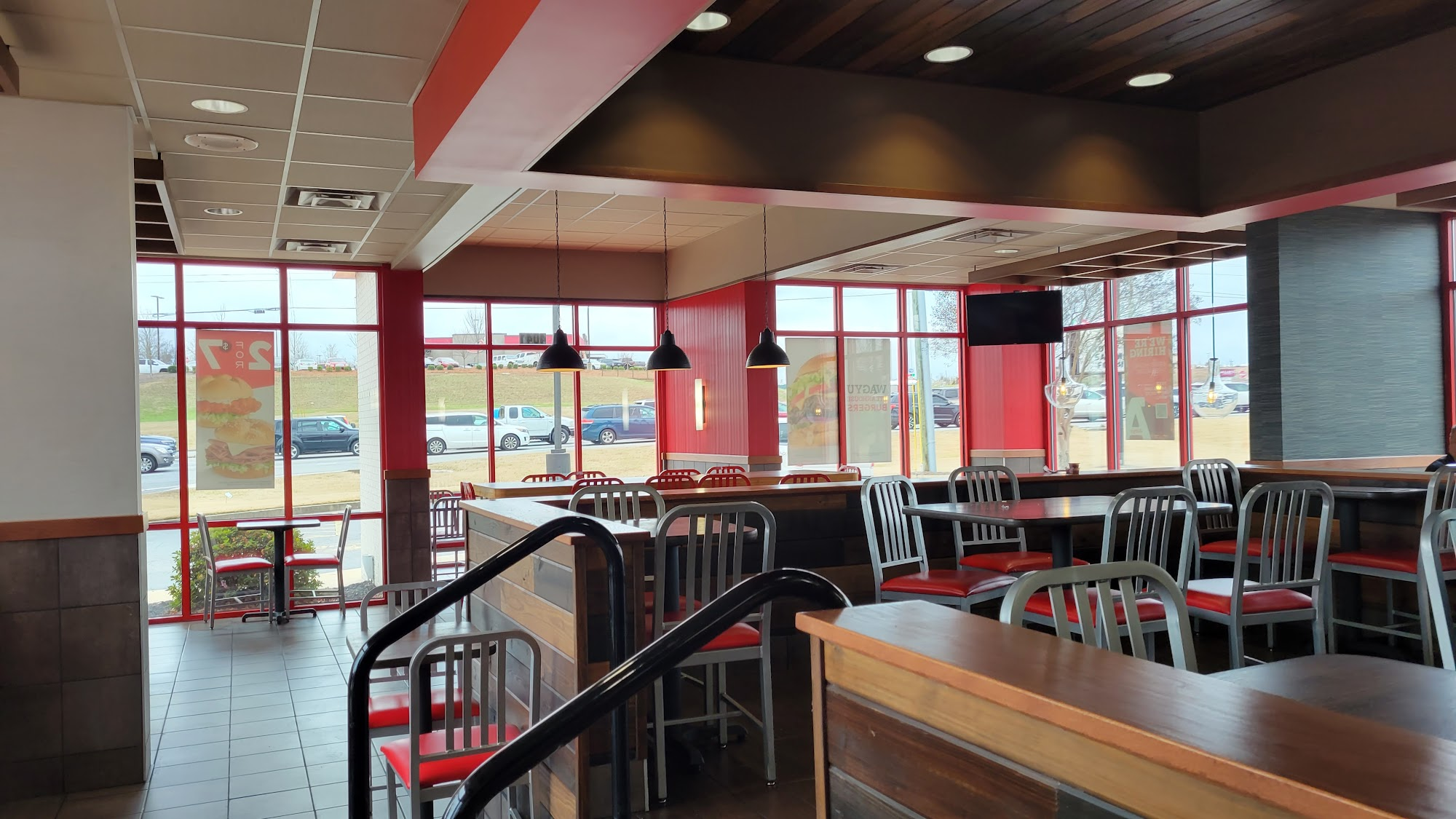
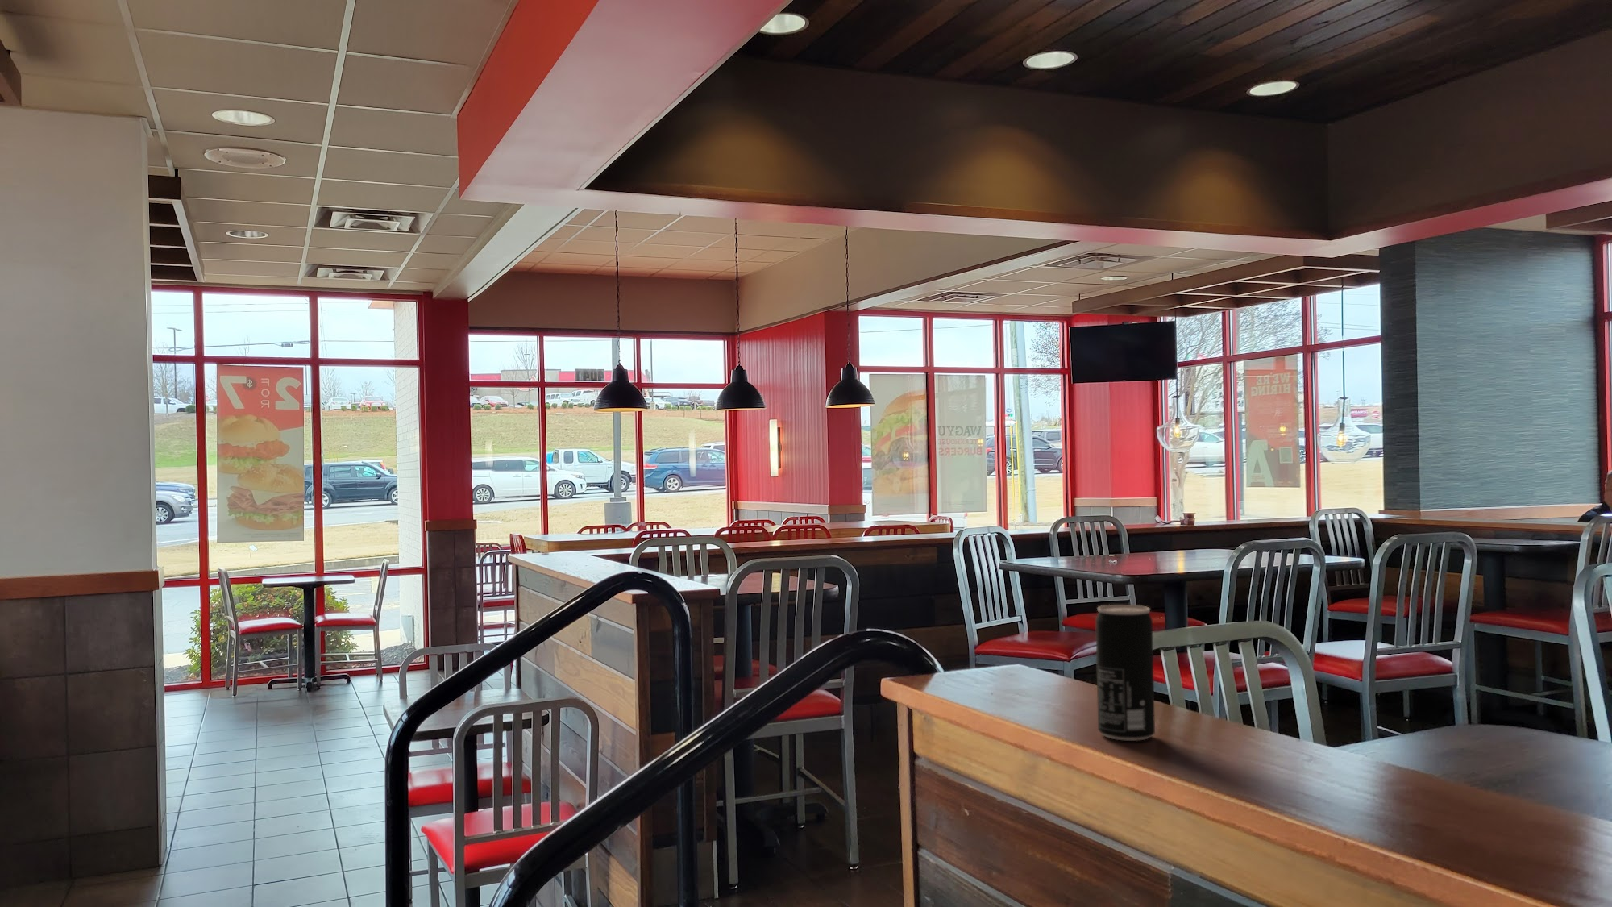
+ beverage can (1125, 671)
